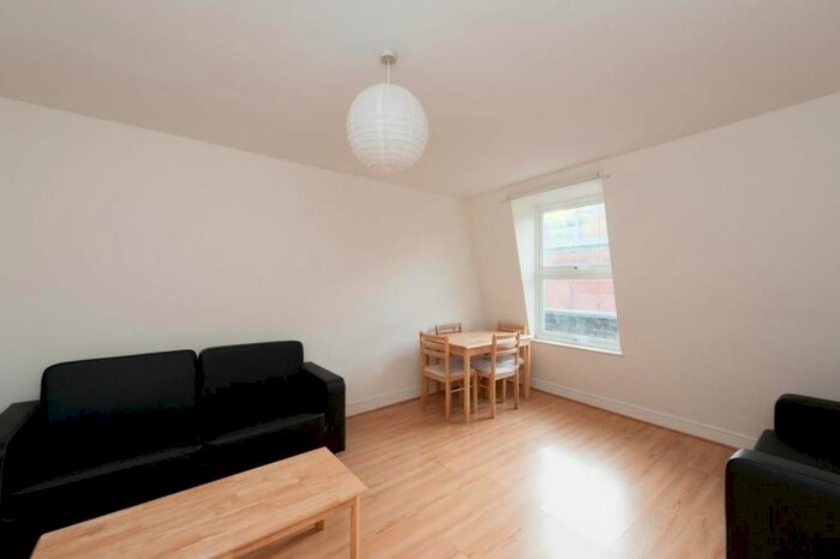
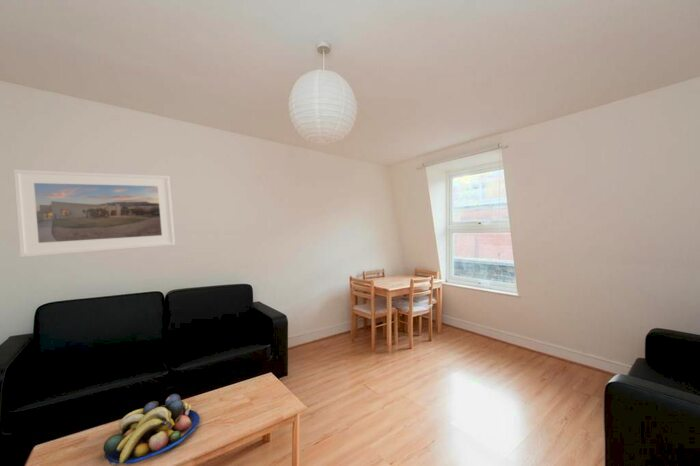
+ fruit bowl (155, 420)
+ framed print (104, 211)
